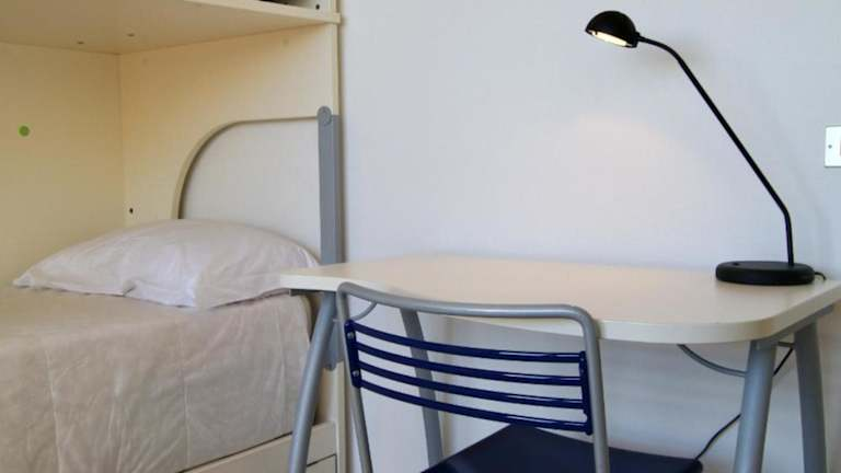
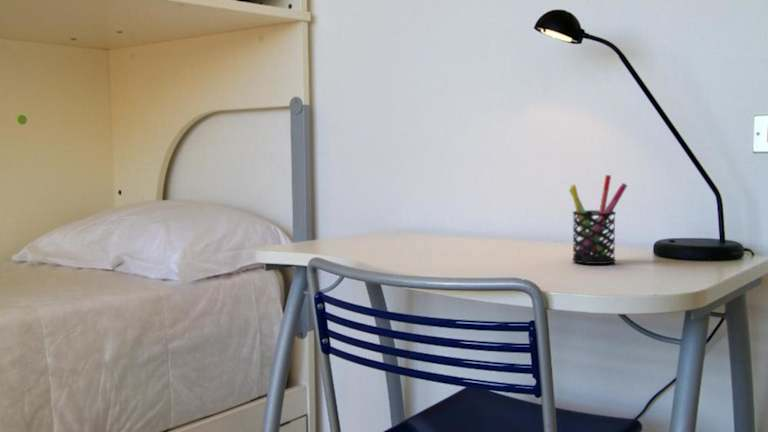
+ pen holder (591, 218)
